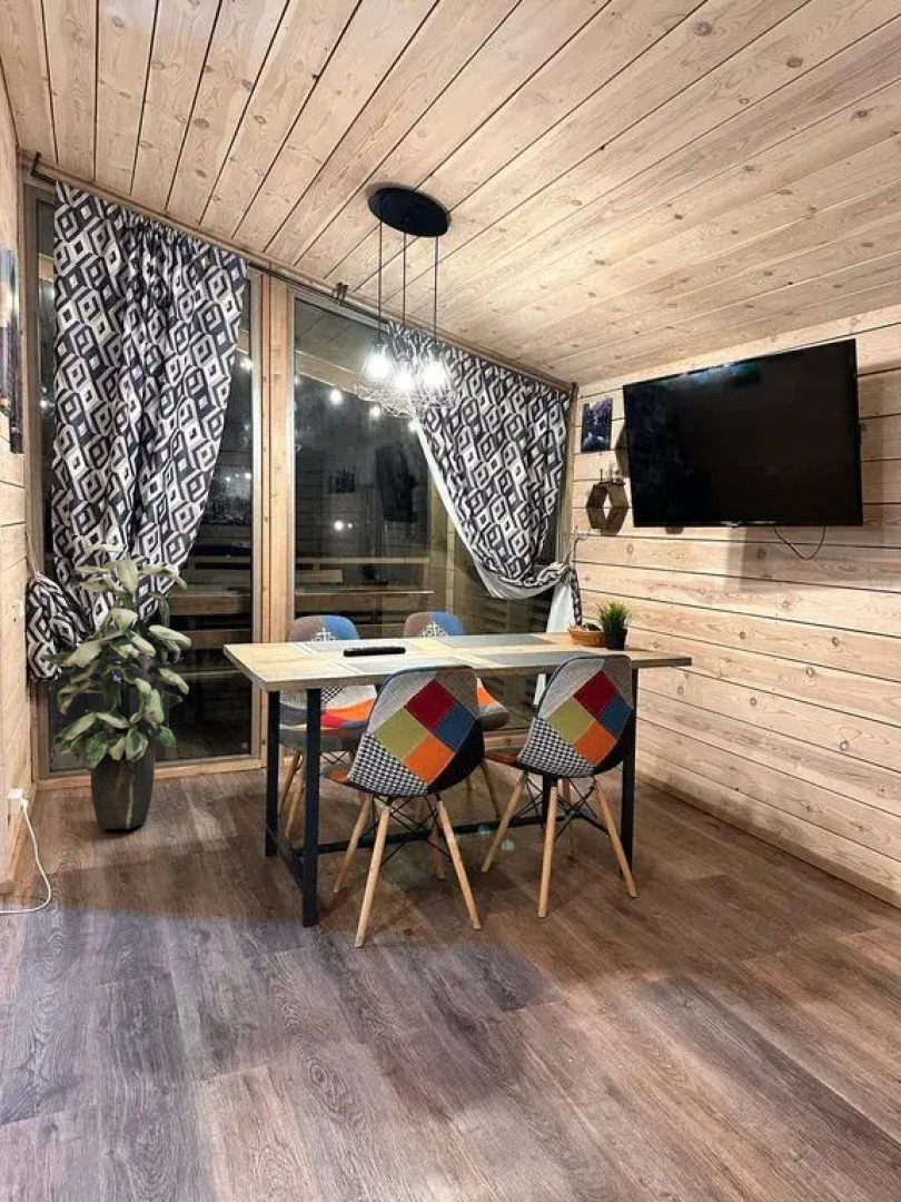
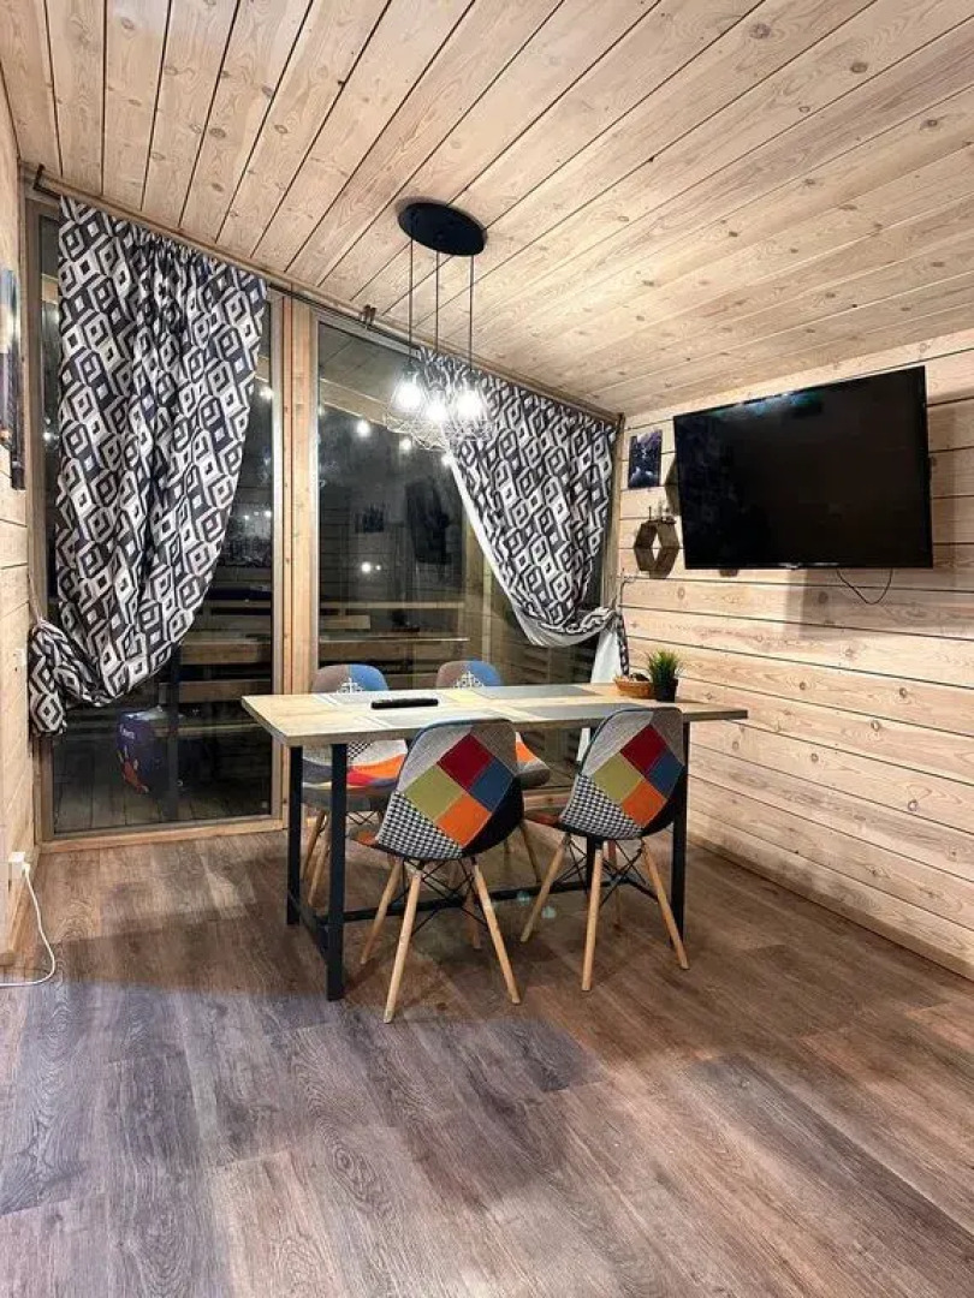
- indoor plant (118, 684)
